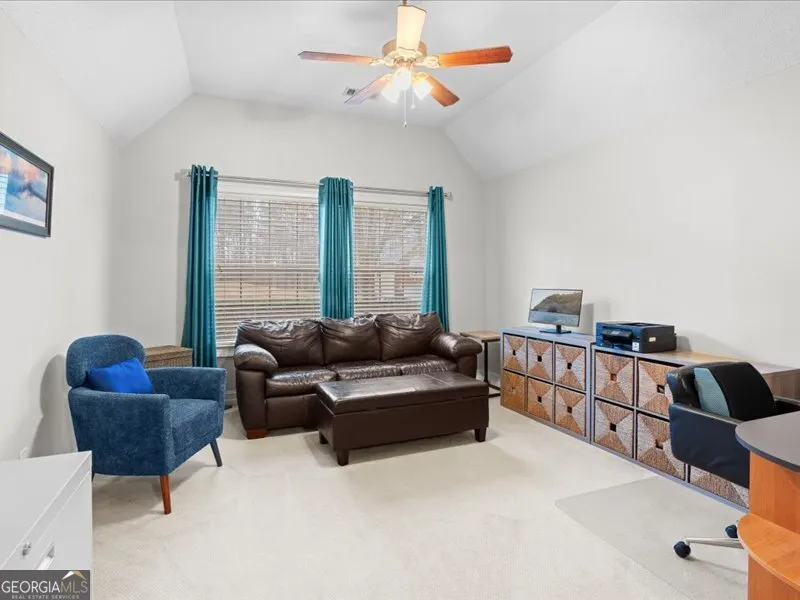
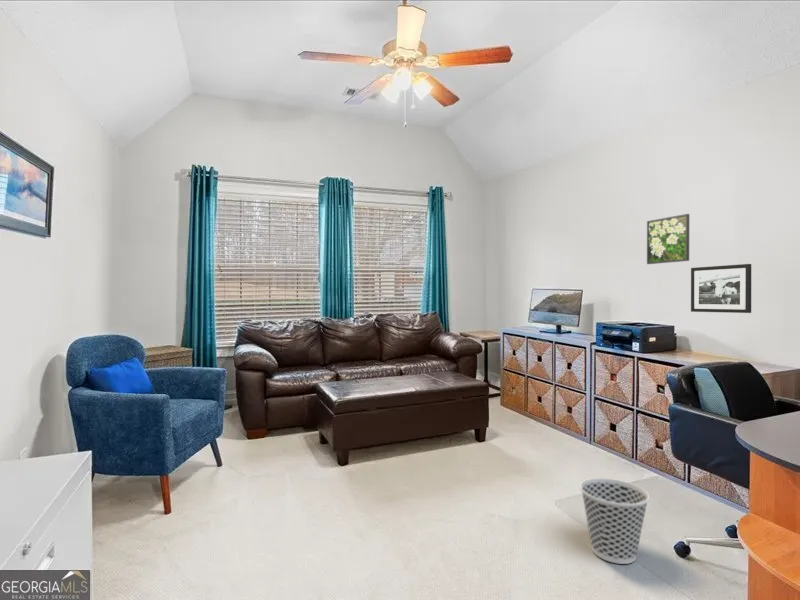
+ wastebasket (613, 521)
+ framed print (667, 240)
+ picture frame (719, 289)
